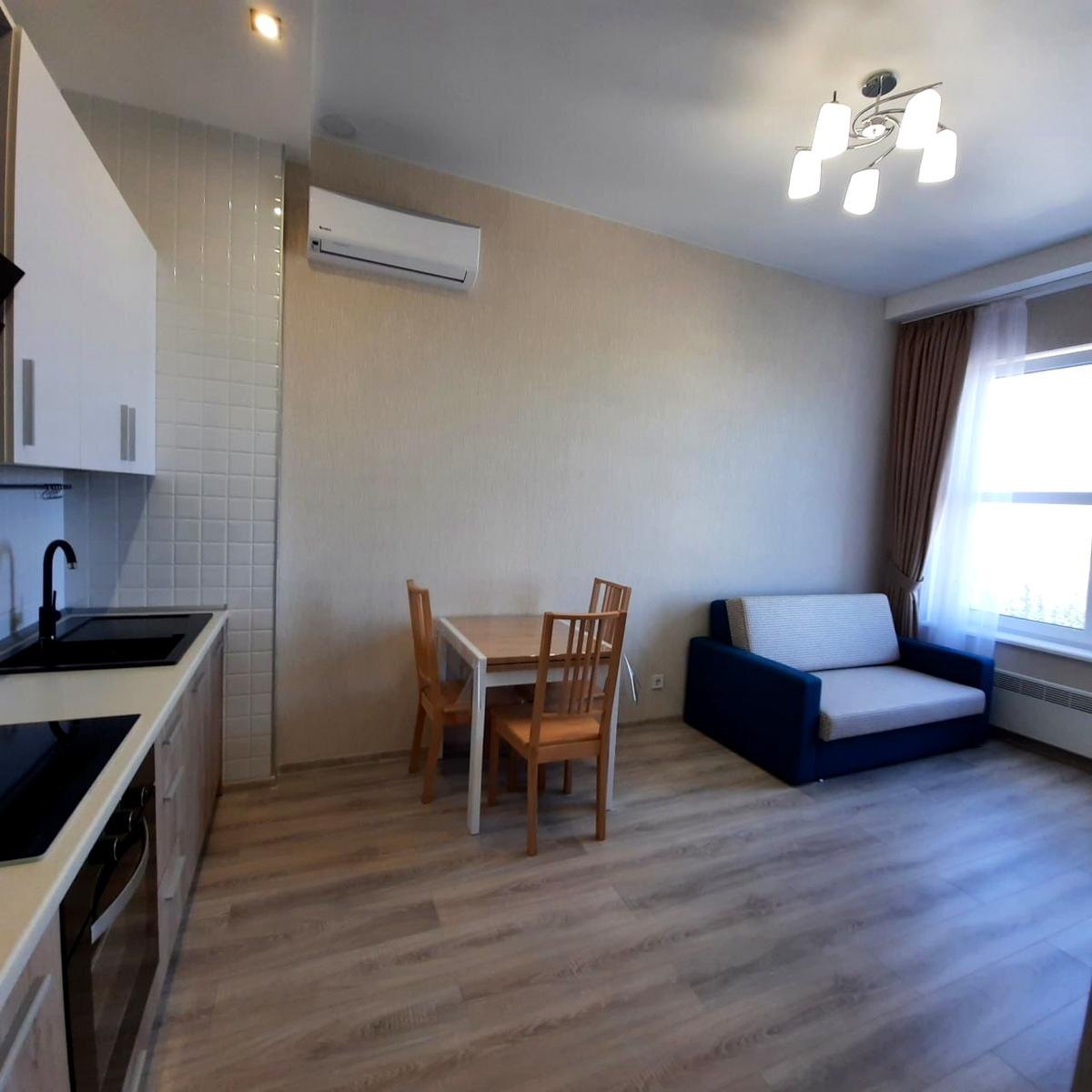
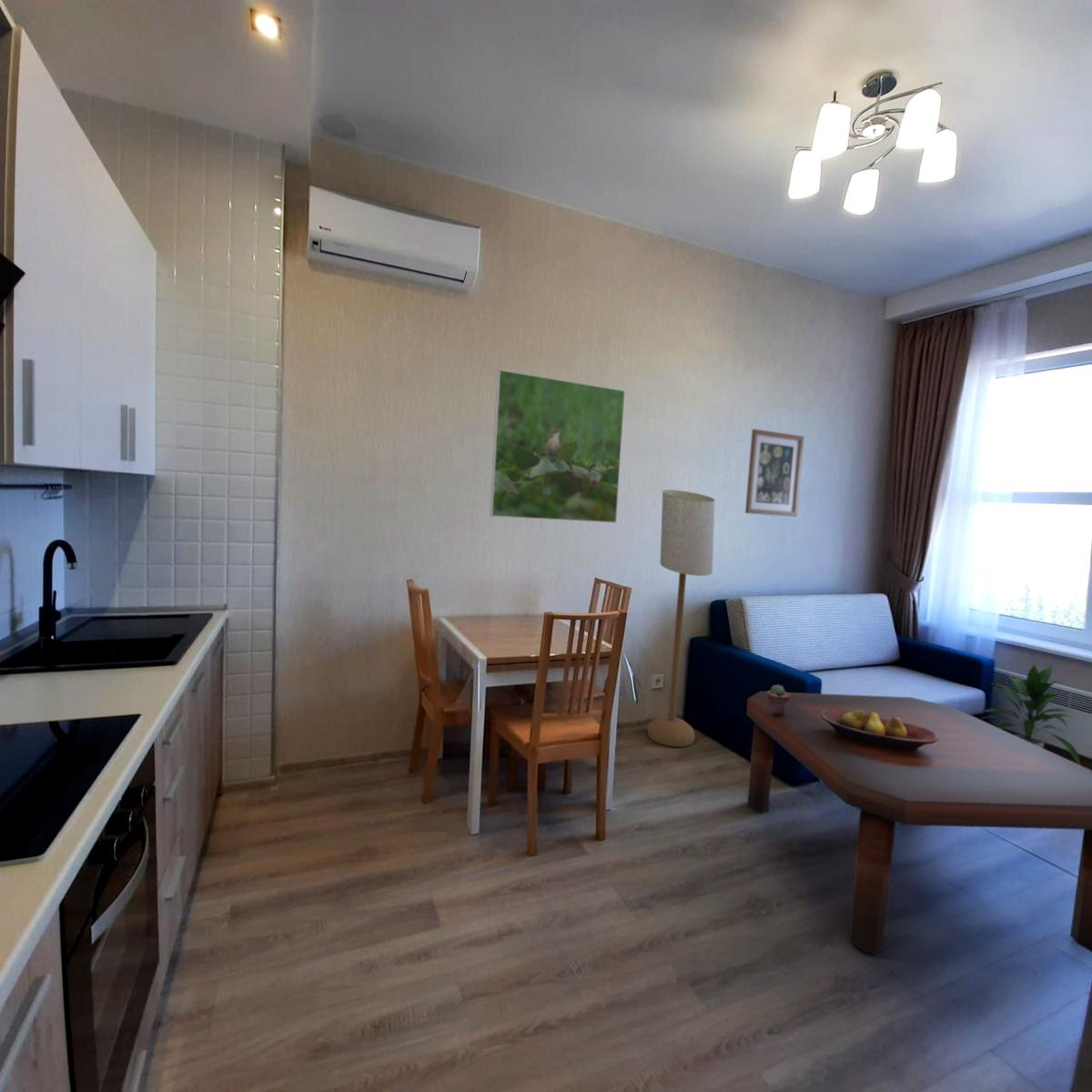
+ indoor plant (1032, 717)
+ wall art (774, 474)
+ floor lamp (680, 615)
+ coffee table (903, 800)
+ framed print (560, 450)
+ potted succulent (779, 698)
+ fruit bowl (877, 725)
